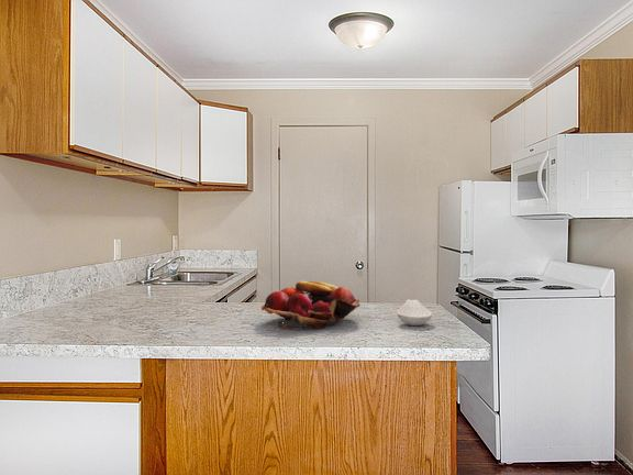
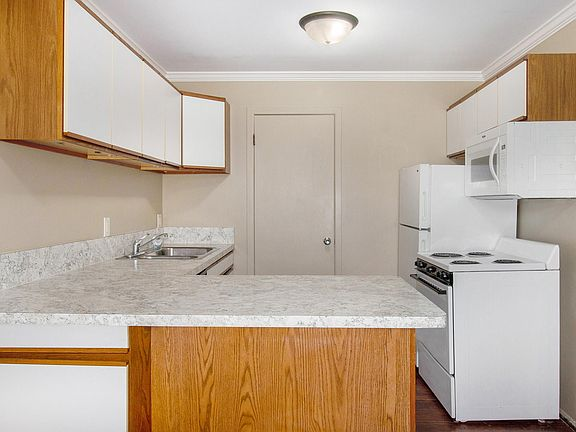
- fruit basket (310, 302)
- spoon rest (412, 311)
